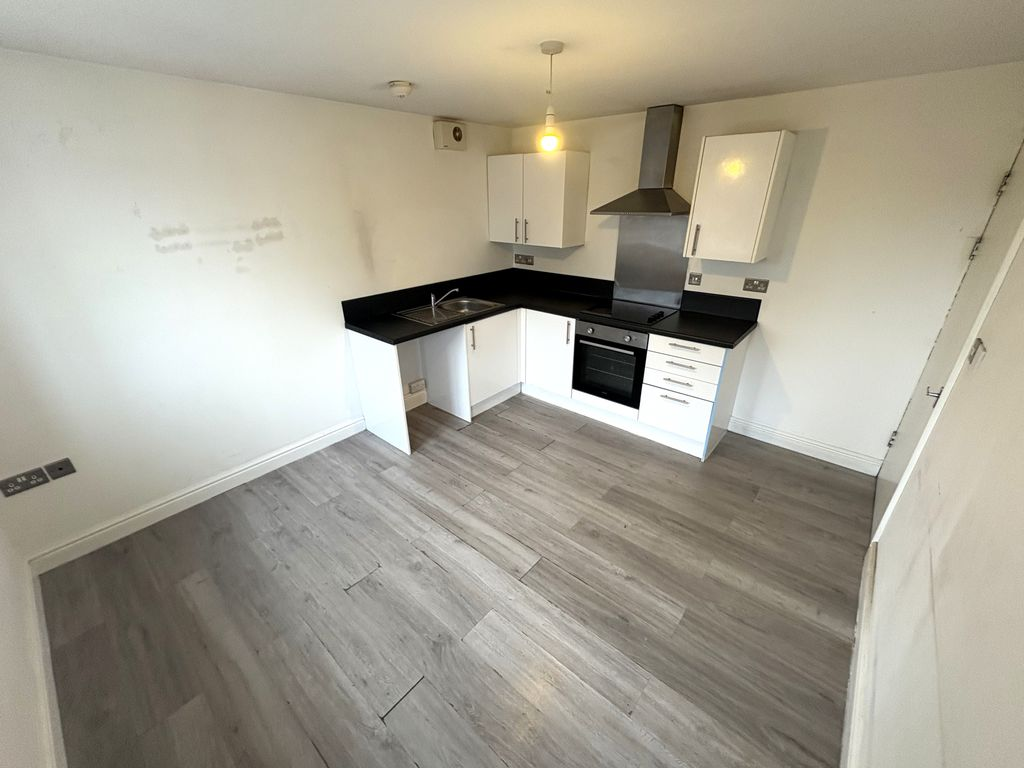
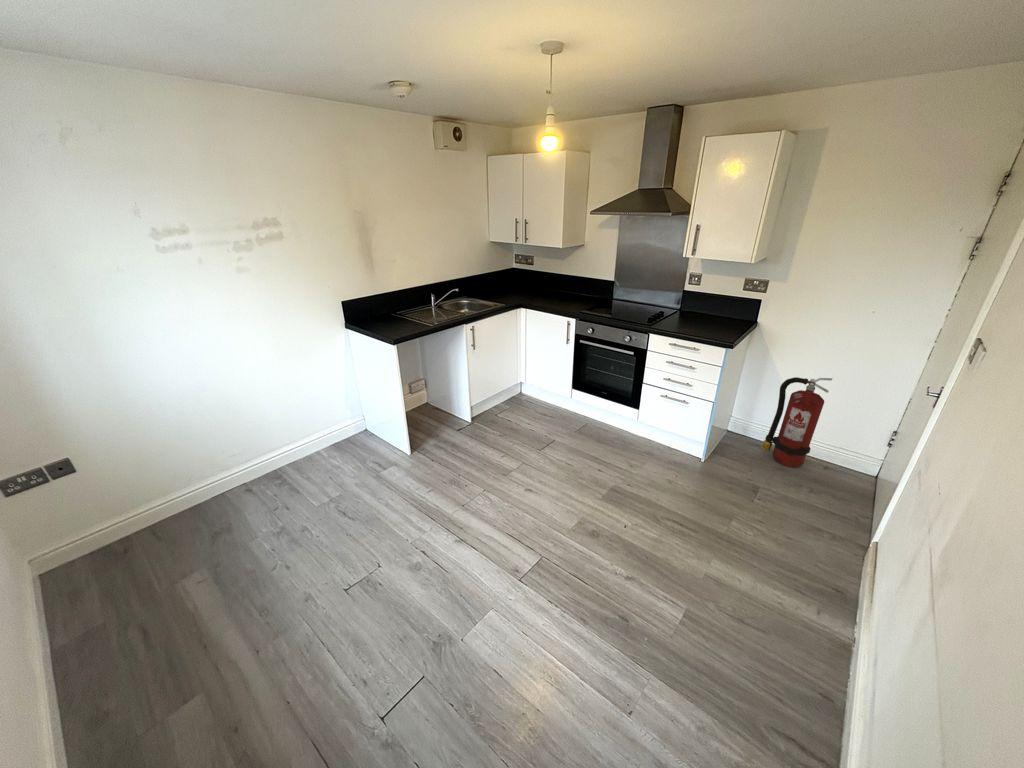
+ fire extinguisher (794, 418)
